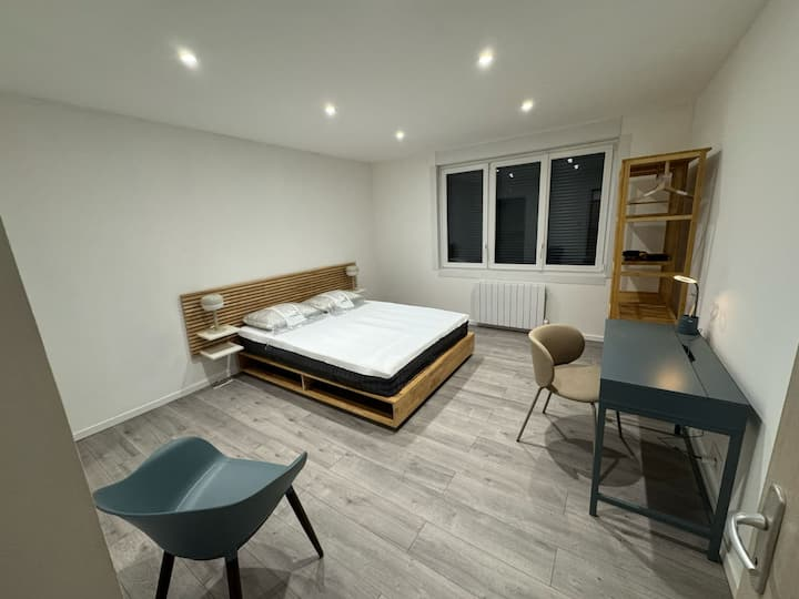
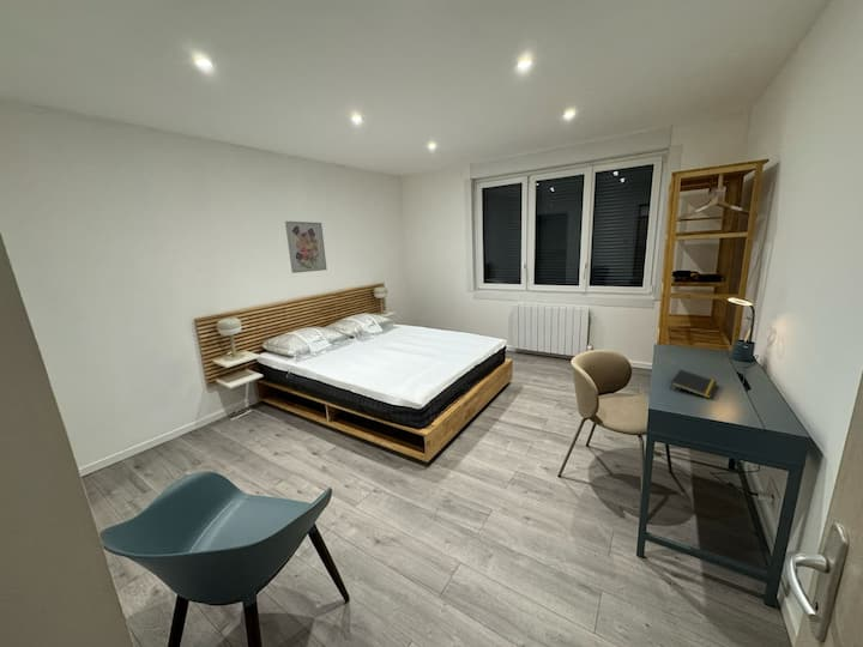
+ wall art (307, 247)
+ notepad (693, 382)
